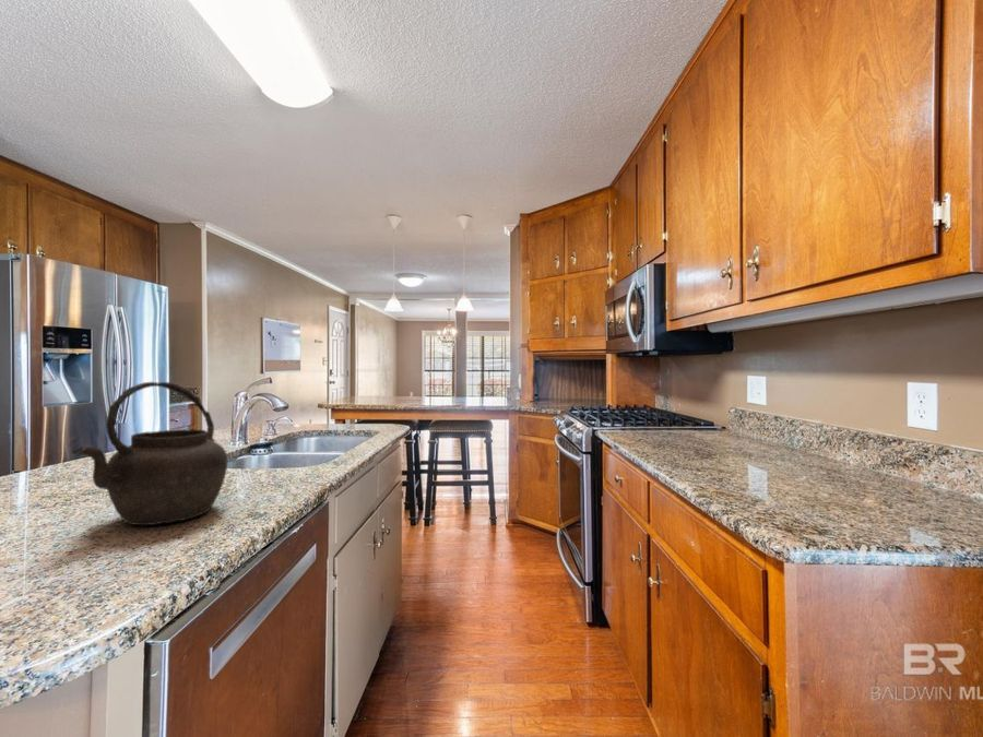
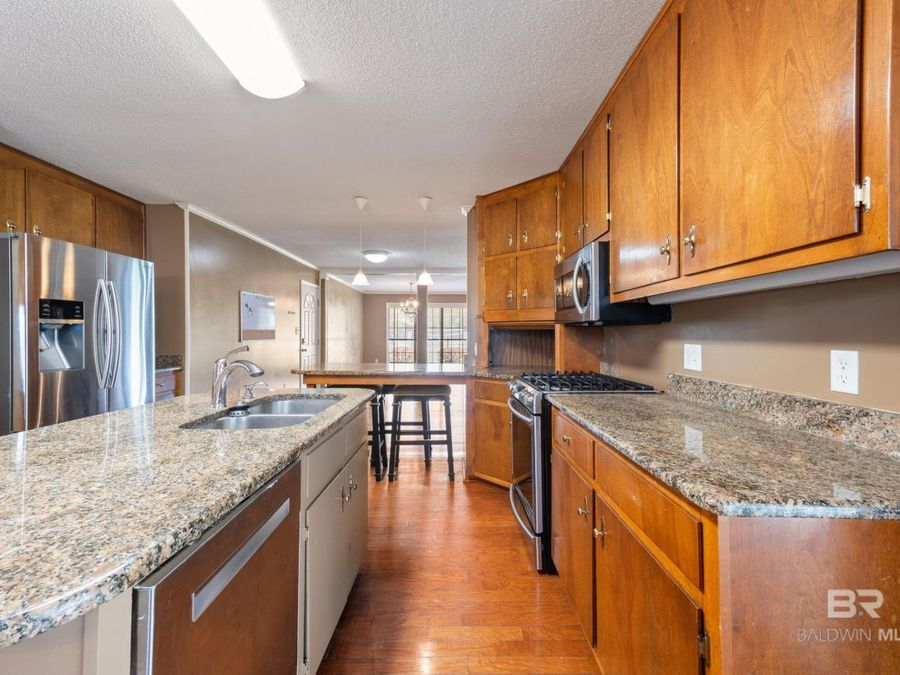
- kettle (153, 450)
